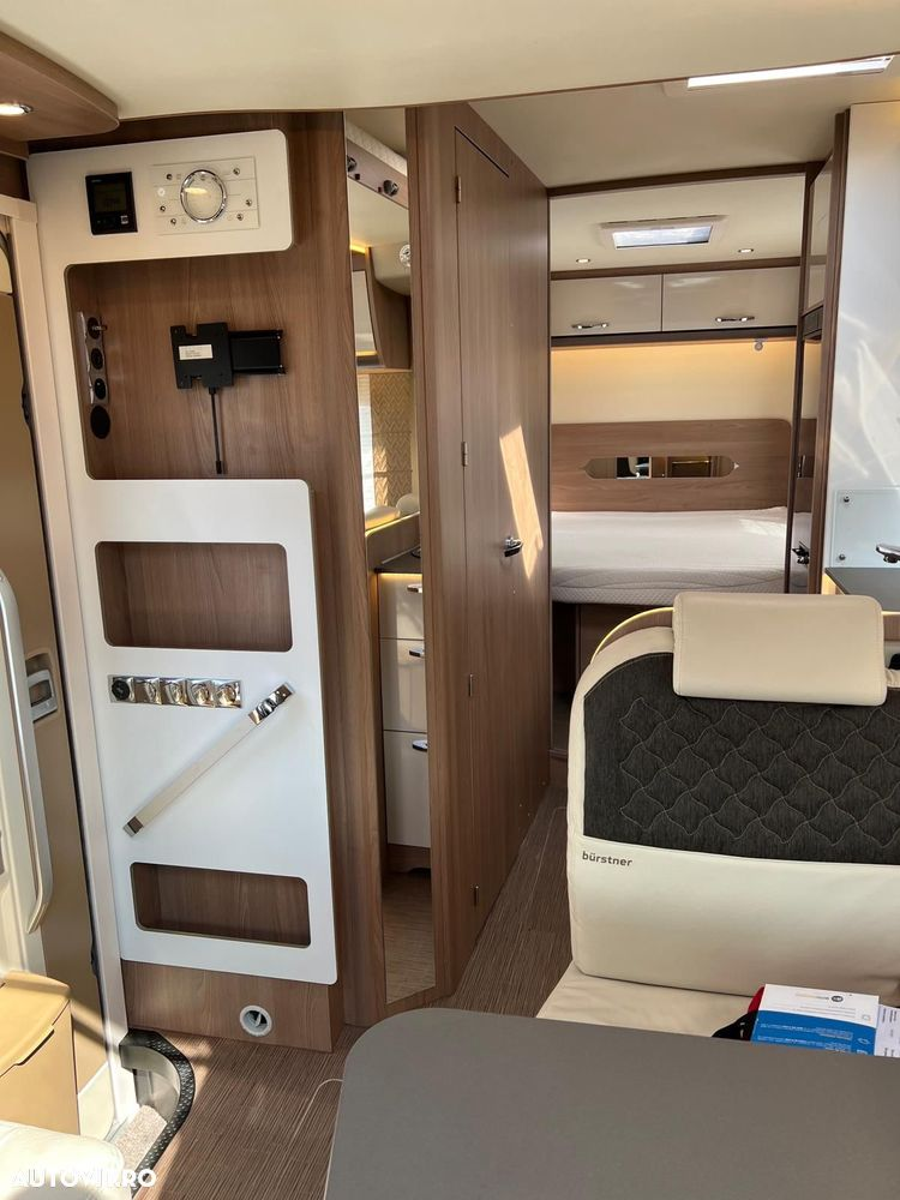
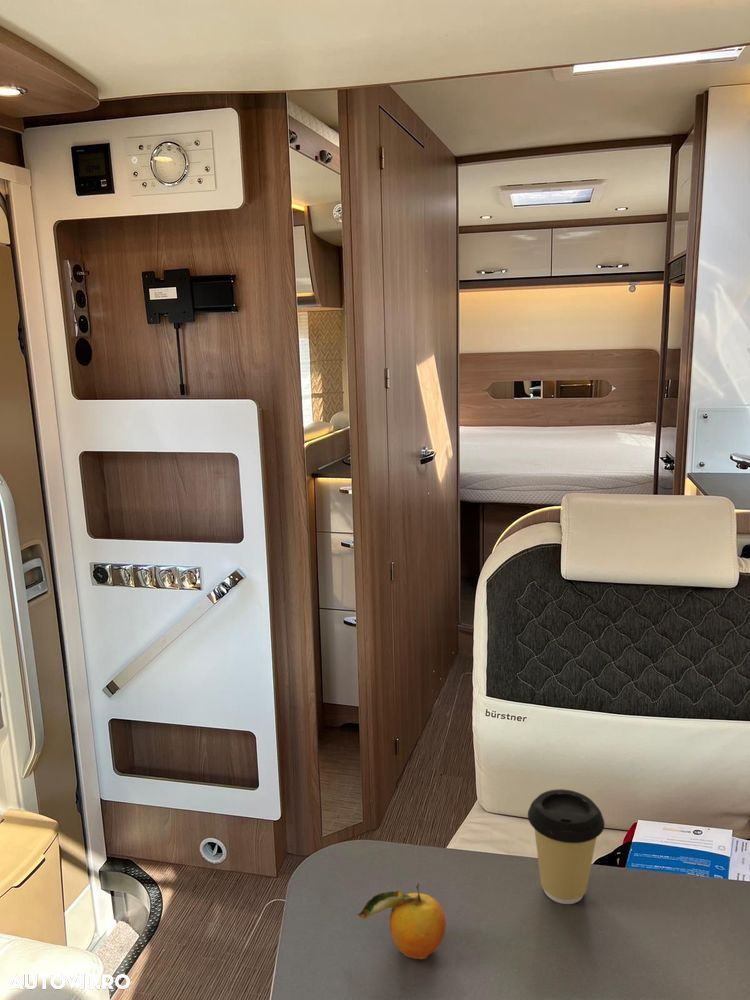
+ fruit (400, 912)
+ coffee cup (564, 847)
